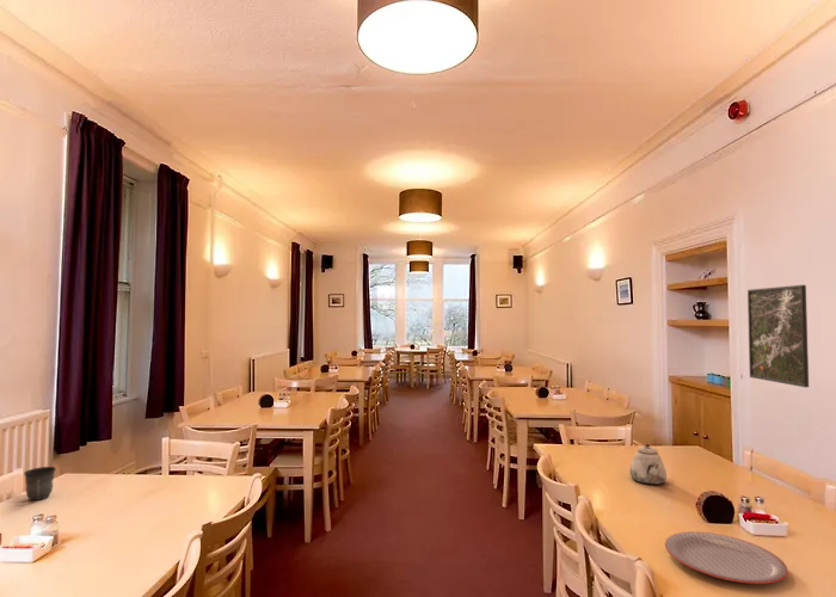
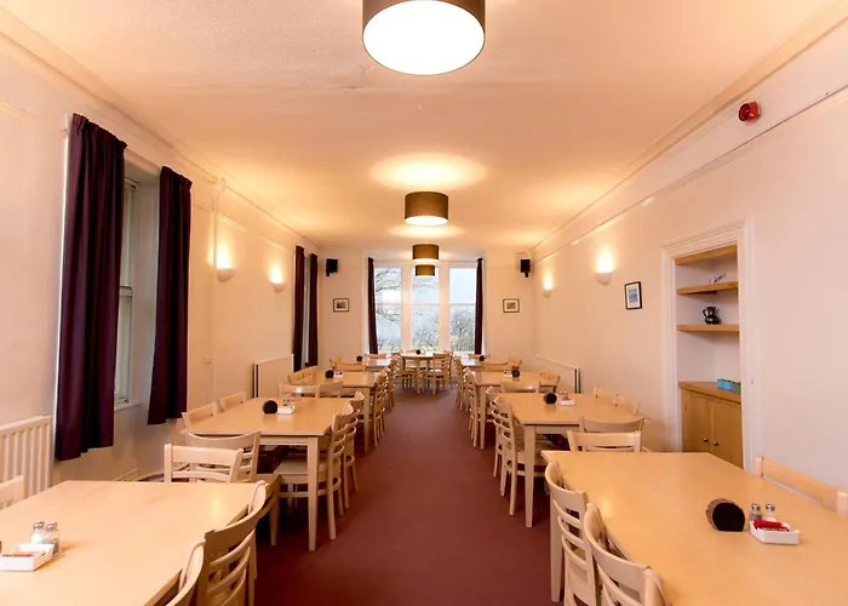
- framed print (775, 334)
- plate (723, 558)
- teapot (648, 463)
- mug (38, 485)
